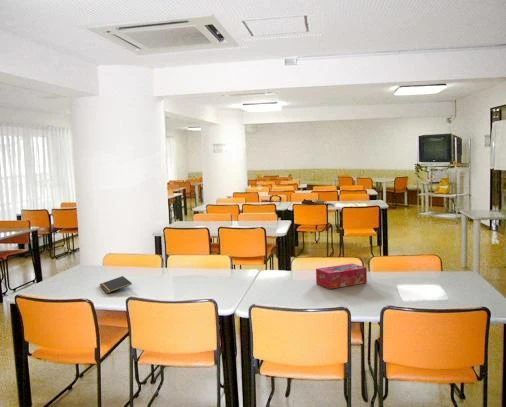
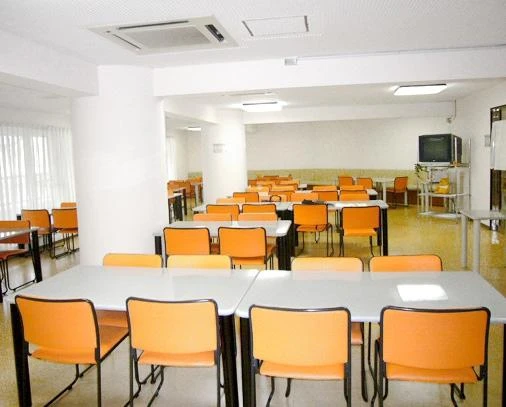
- tissue box (341, 275)
- notepad (115, 284)
